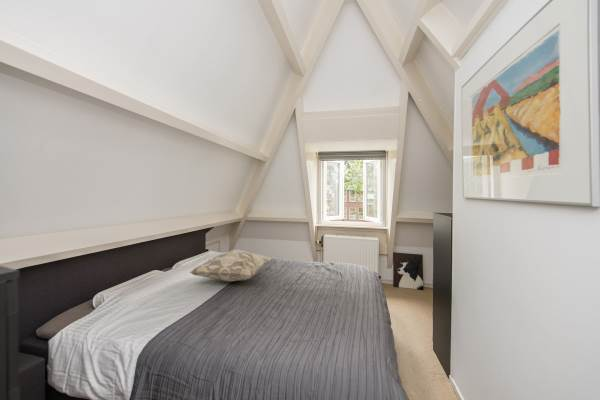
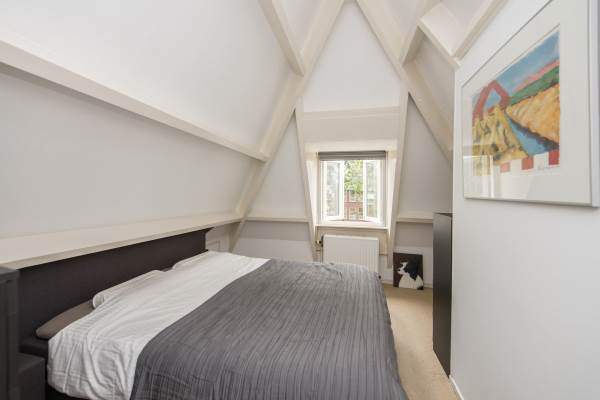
- decorative pillow (234, 265)
